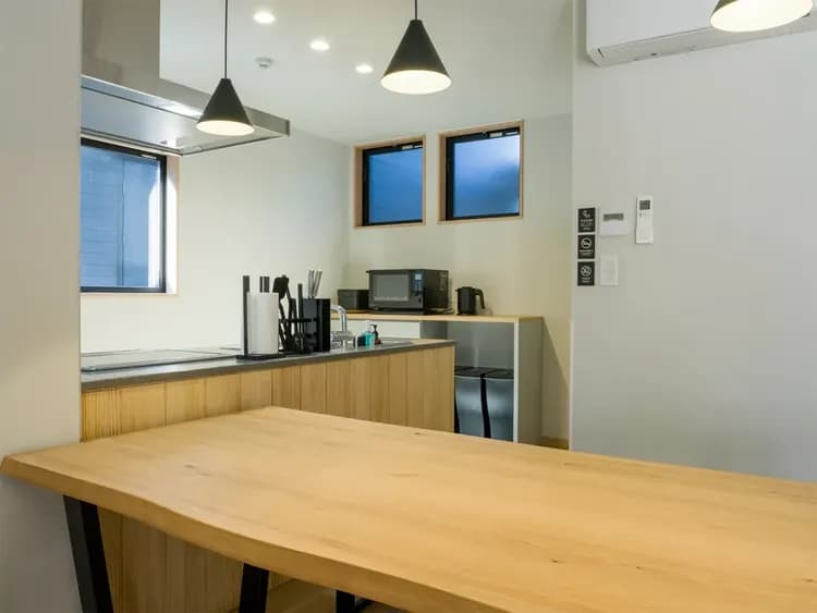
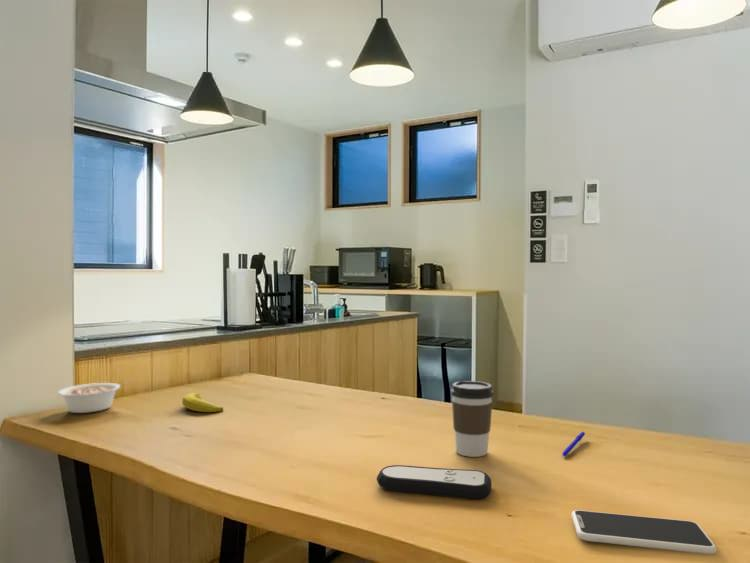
+ pen (573, 444)
+ coffee cup (471, 418)
+ banana (199, 402)
+ smartphone (639, 530)
+ legume (92, 396)
+ remote control (433, 480)
